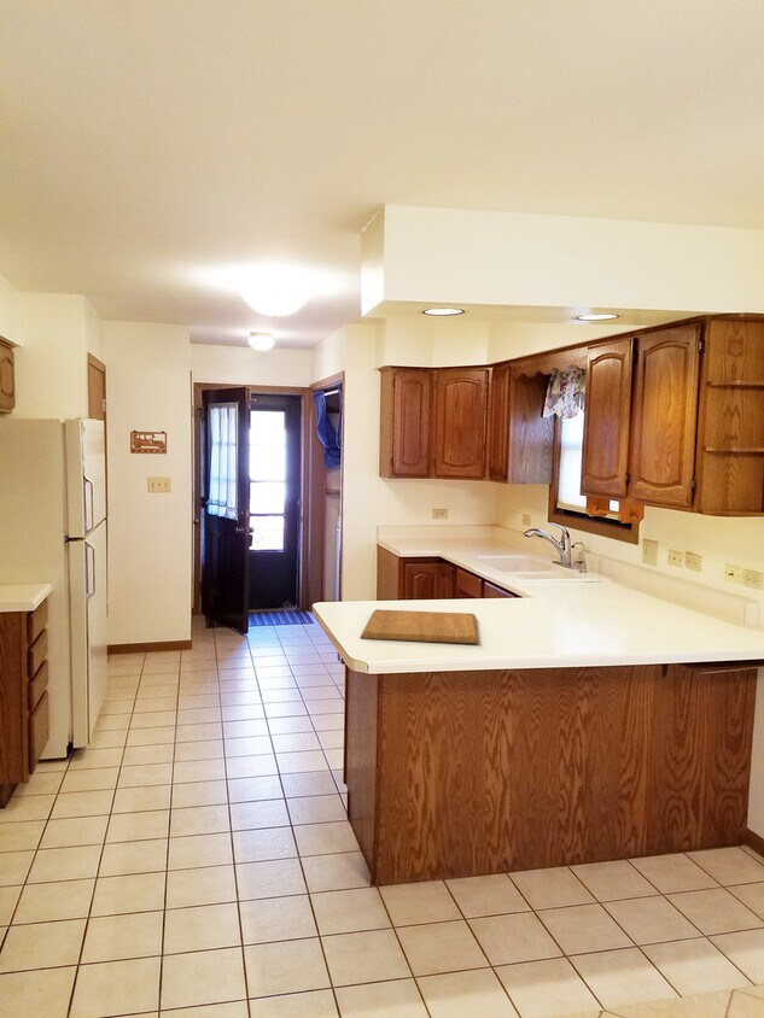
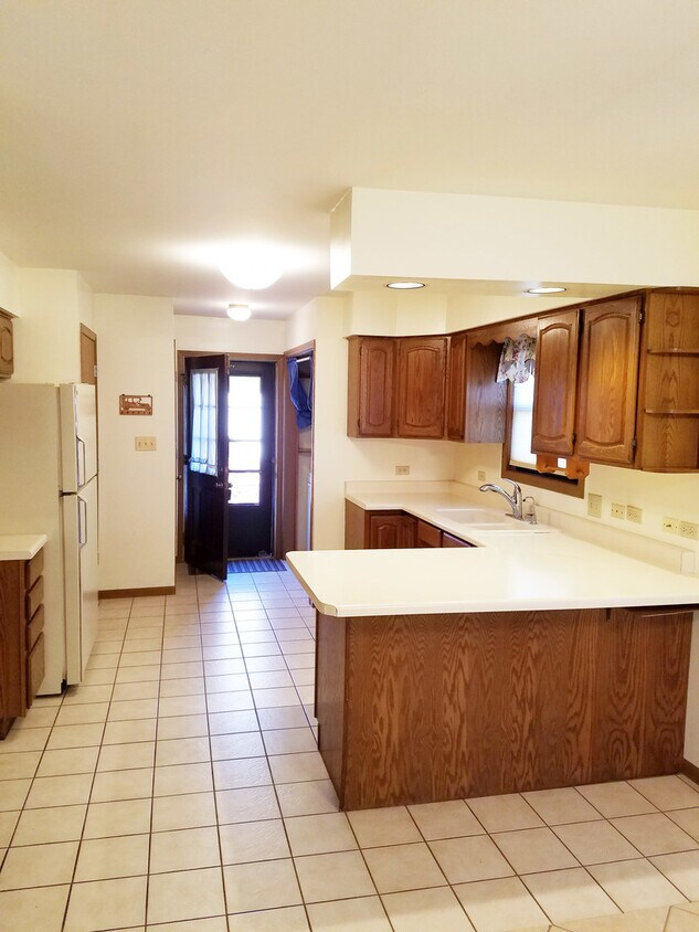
- chopping board (421, 624)
